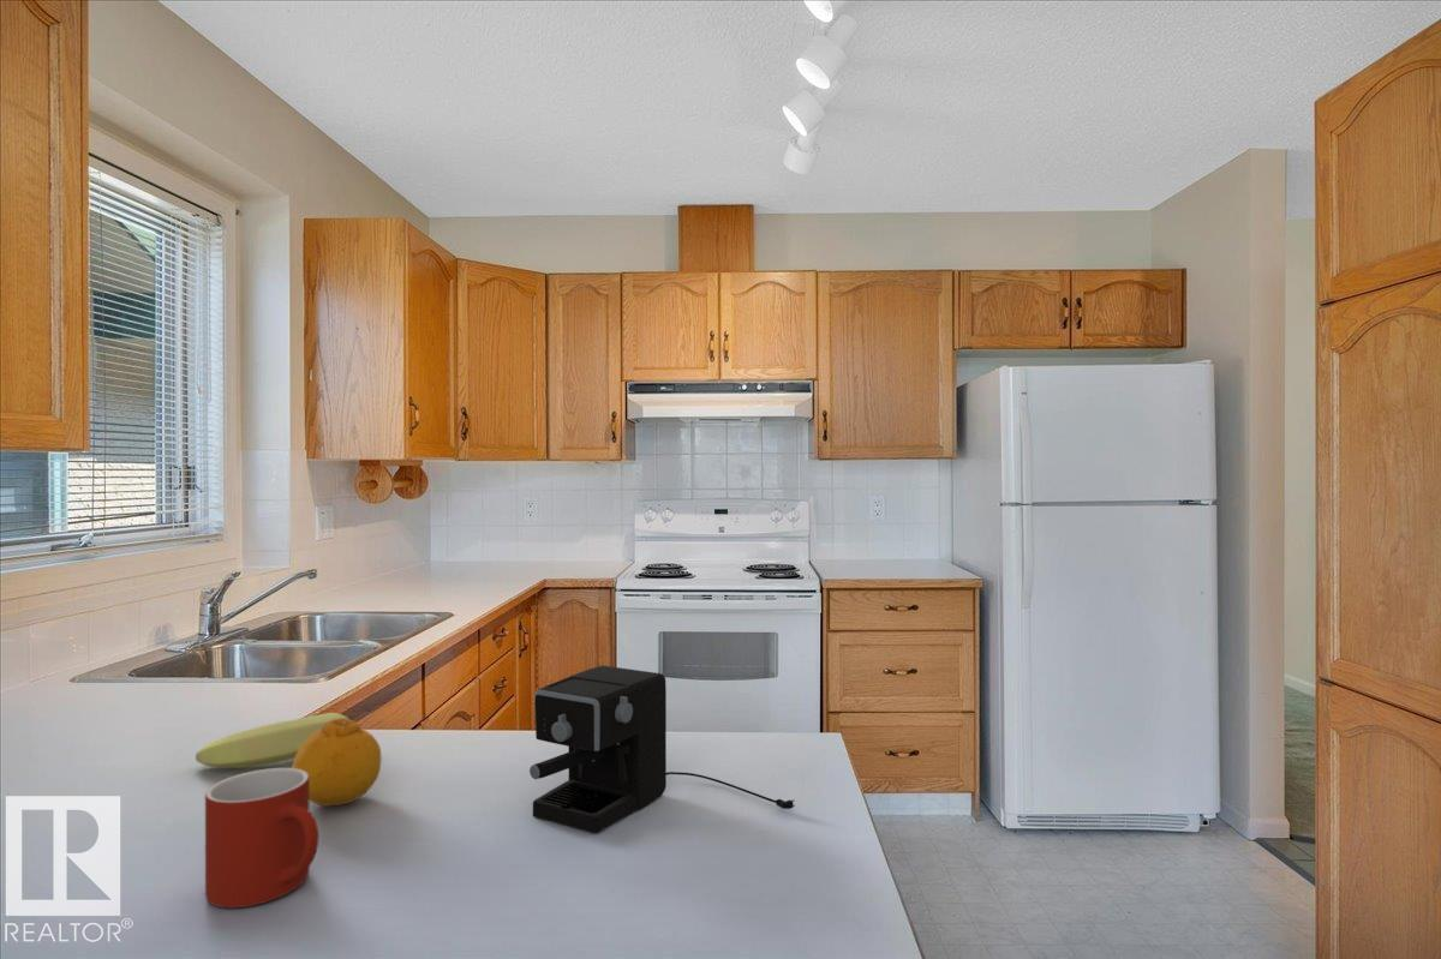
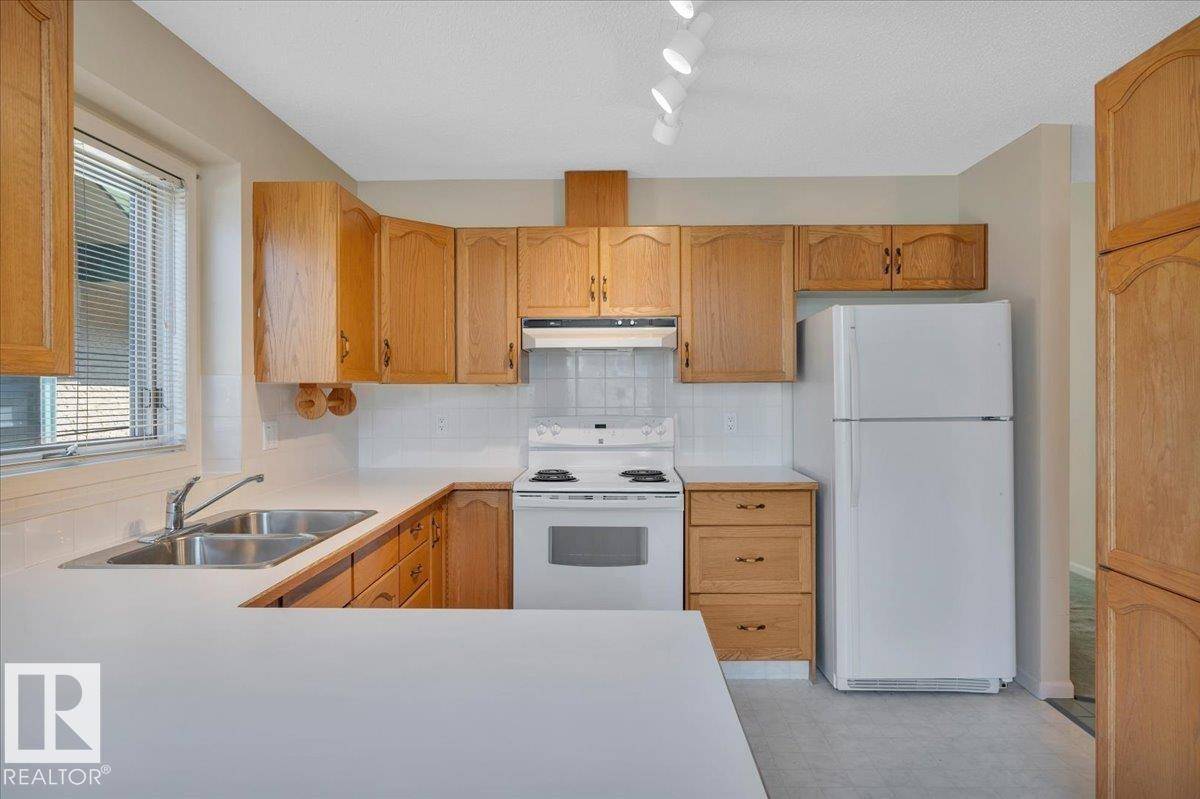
- coffee maker (659, 750)
- fruit (337, 760)
- banana (289, 731)
- mug (274, 835)
